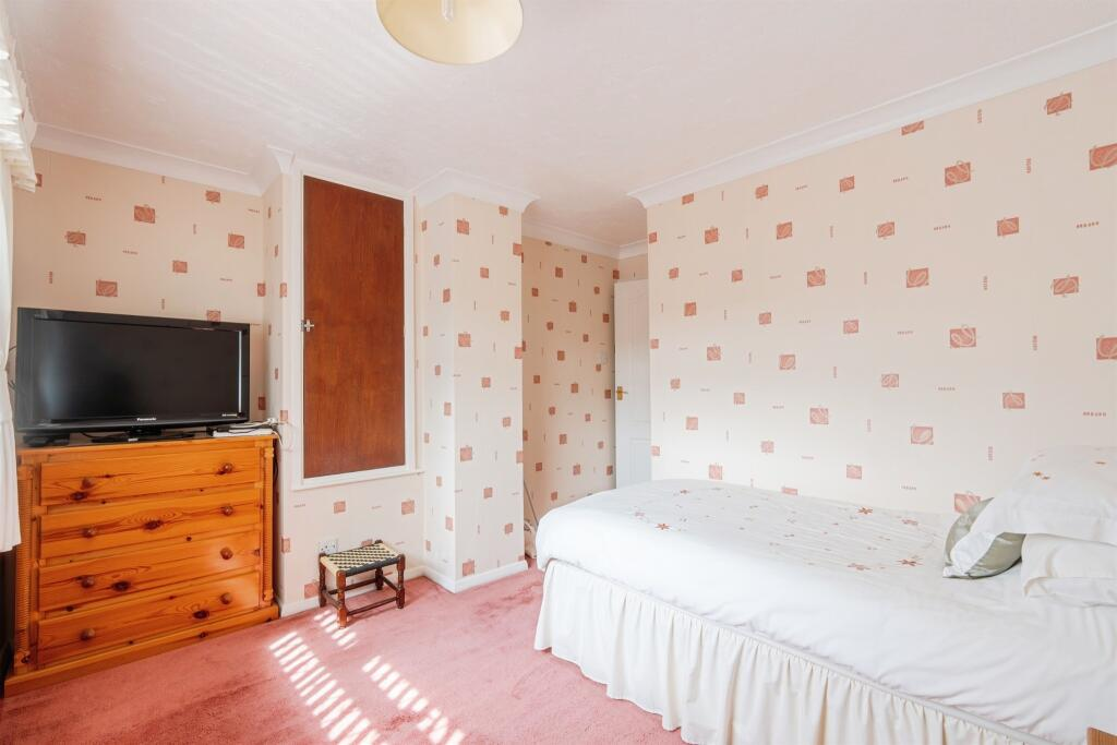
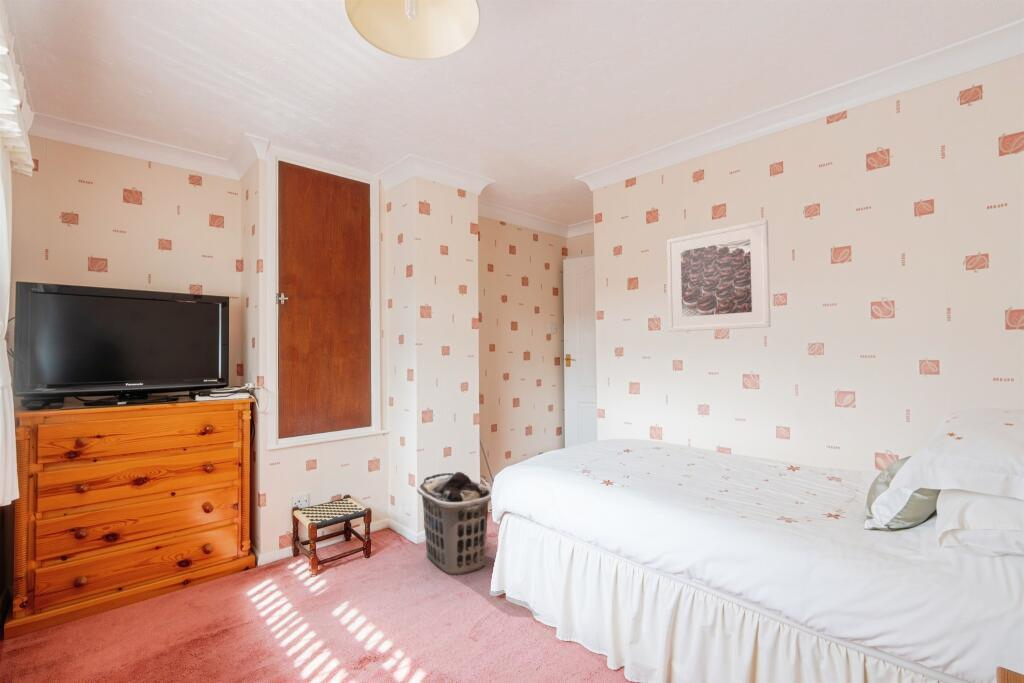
+ clothes hamper (455, 517)
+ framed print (714, 280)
